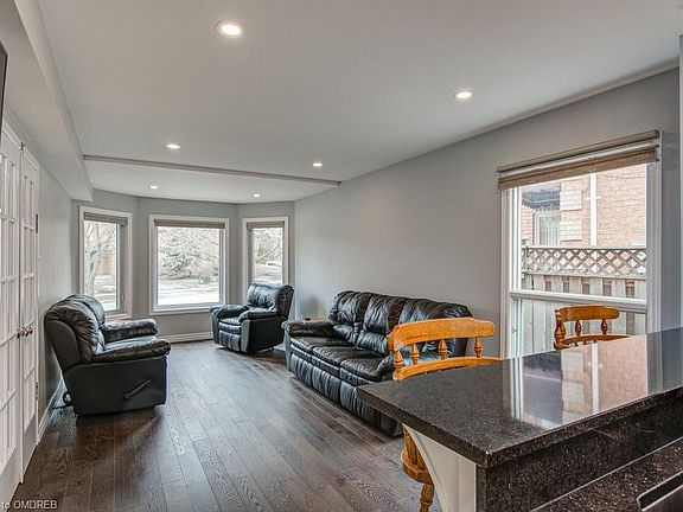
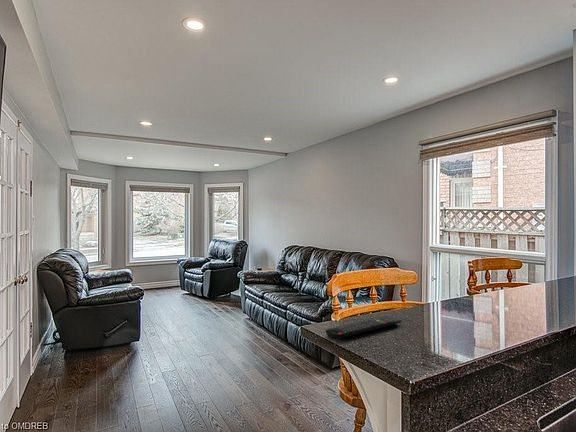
+ remote control (364, 327)
